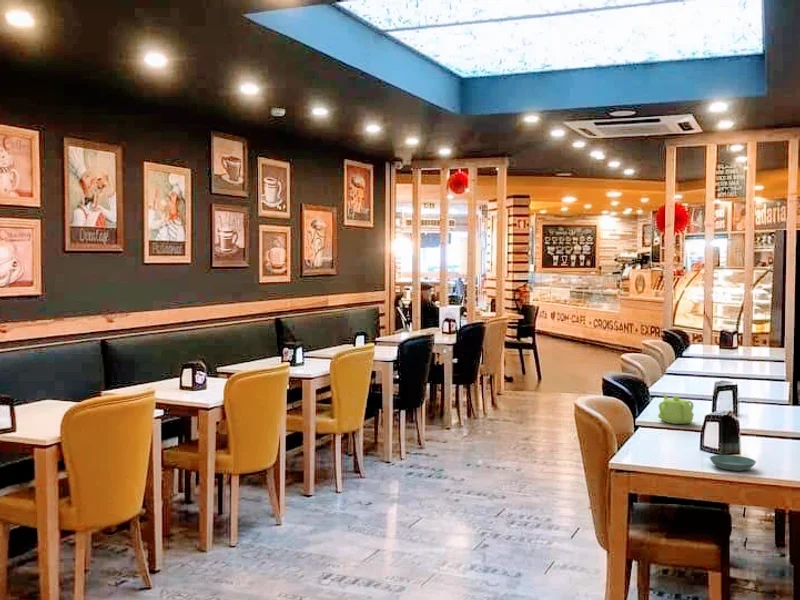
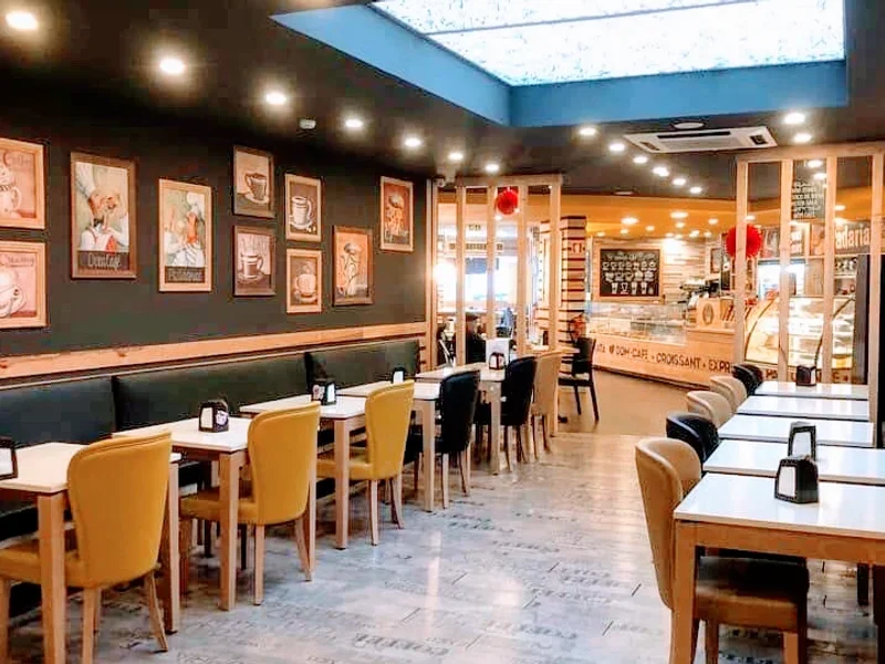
- teapot (674, 408)
- saucer (732, 463)
